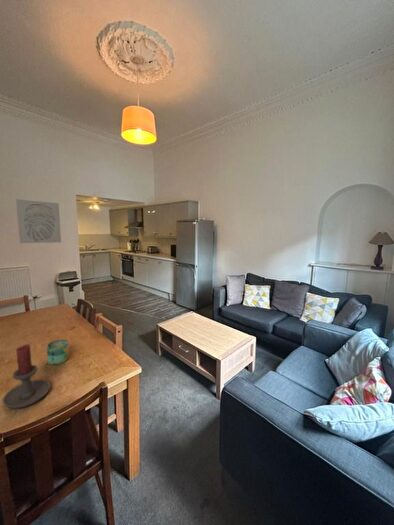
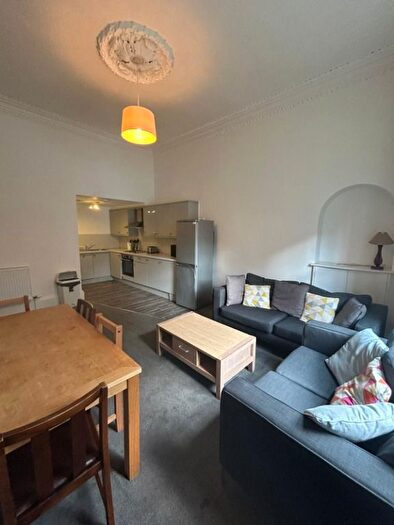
- candle holder (24, 369)
- mug (59, 352)
- wall art (40, 222)
